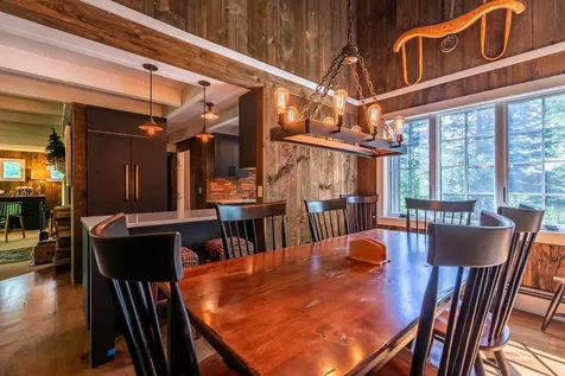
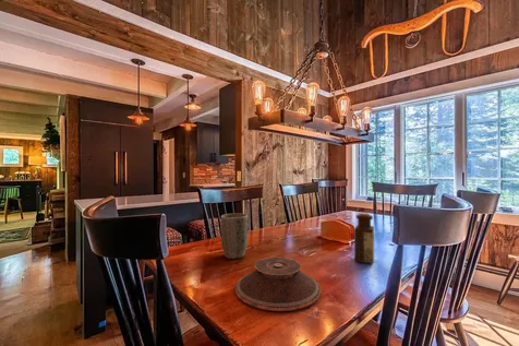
+ bottle (364, 236)
+ plate (277, 276)
+ plant pot (234, 235)
